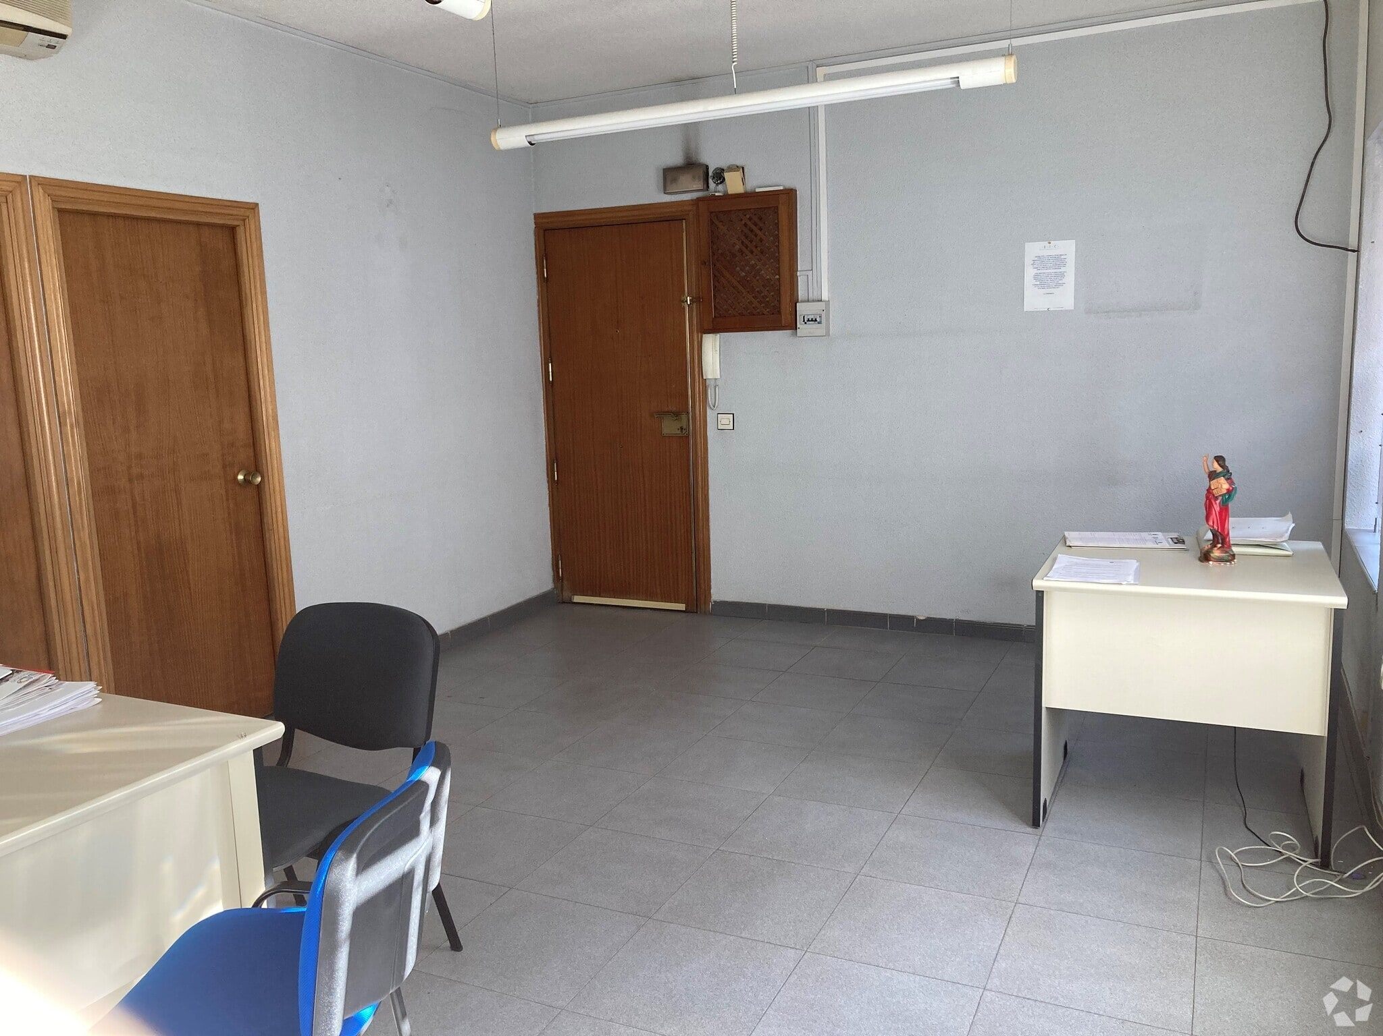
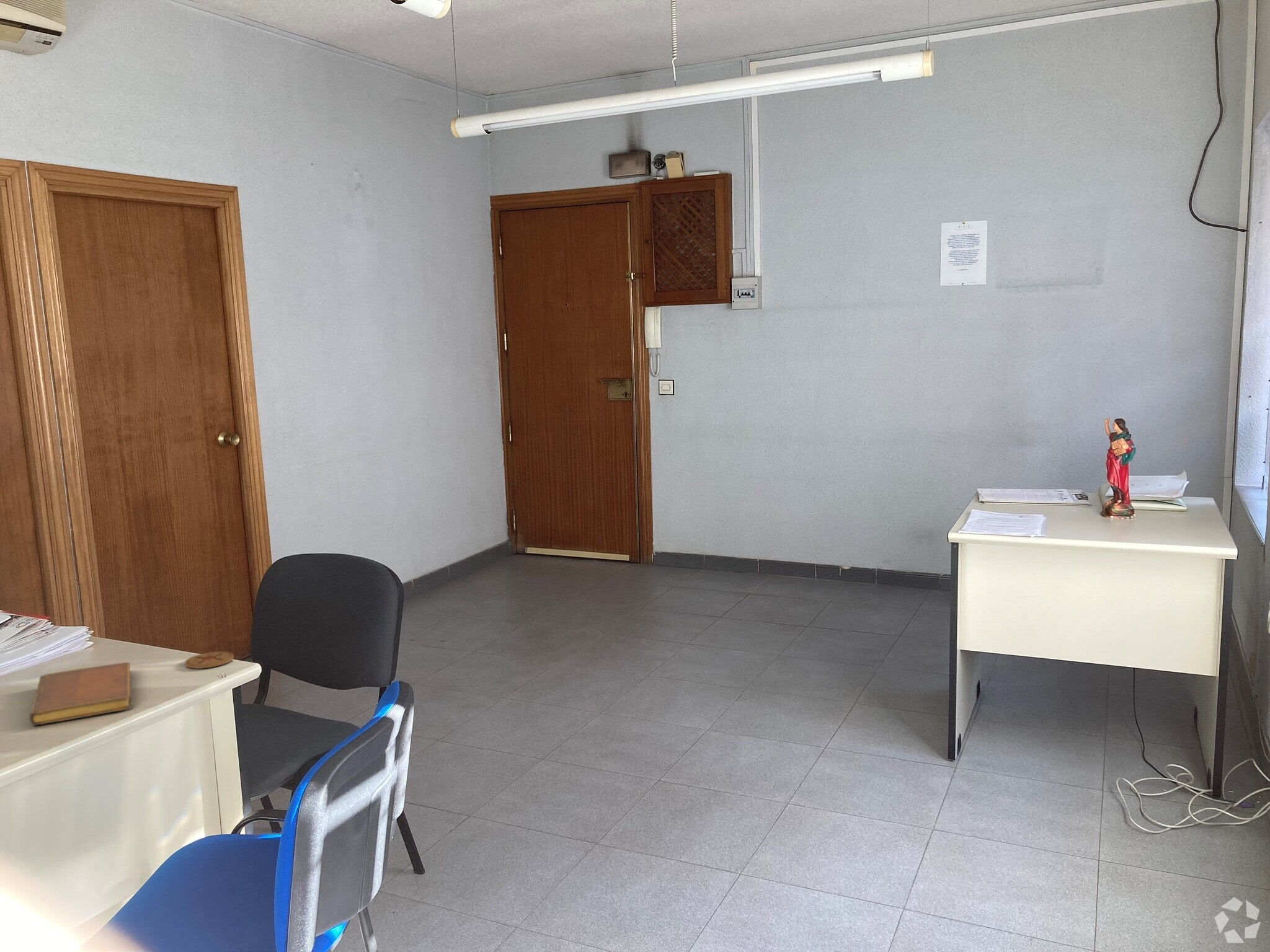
+ coaster (209, 659)
+ notebook (83, 691)
